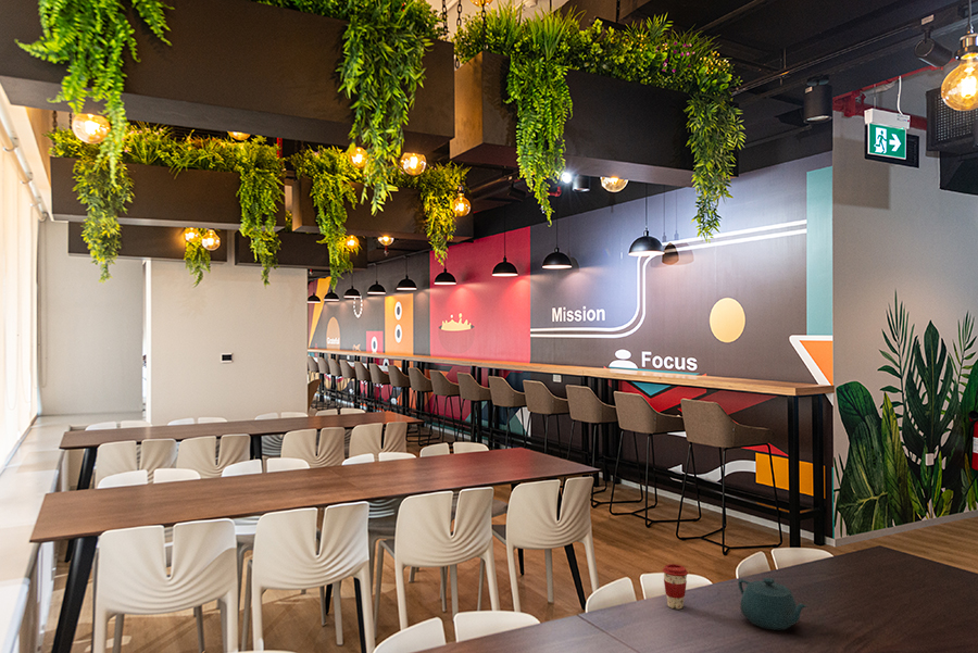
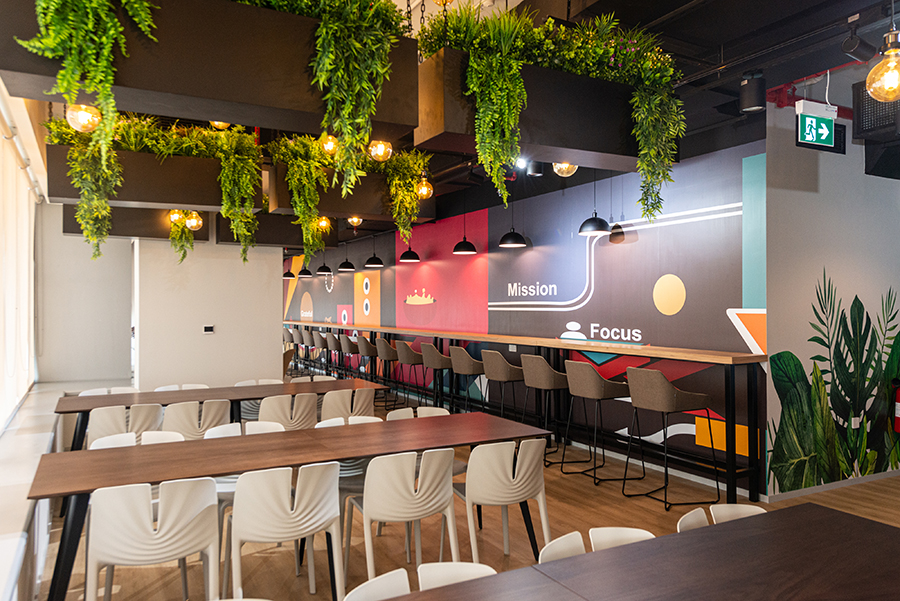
- coffee cup (675, 586)
- teapot (770, 601)
